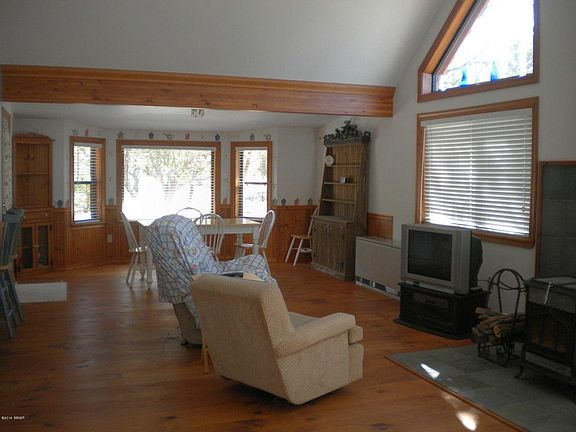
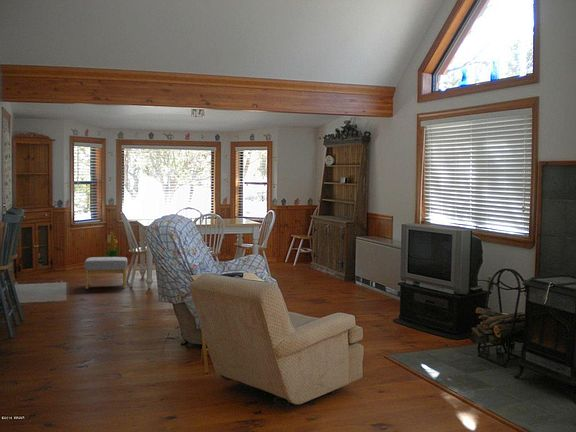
+ indoor plant (112, 249)
+ footstool (106, 272)
